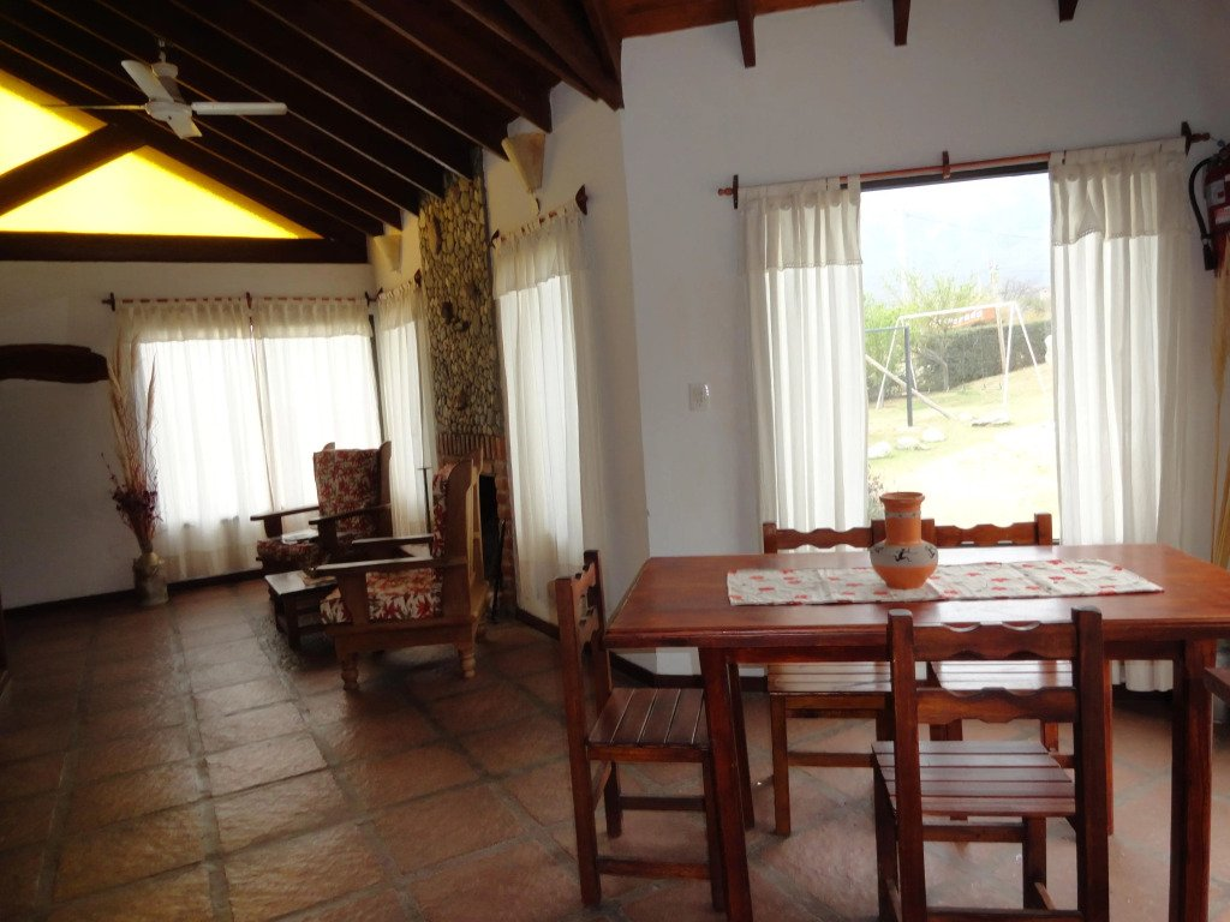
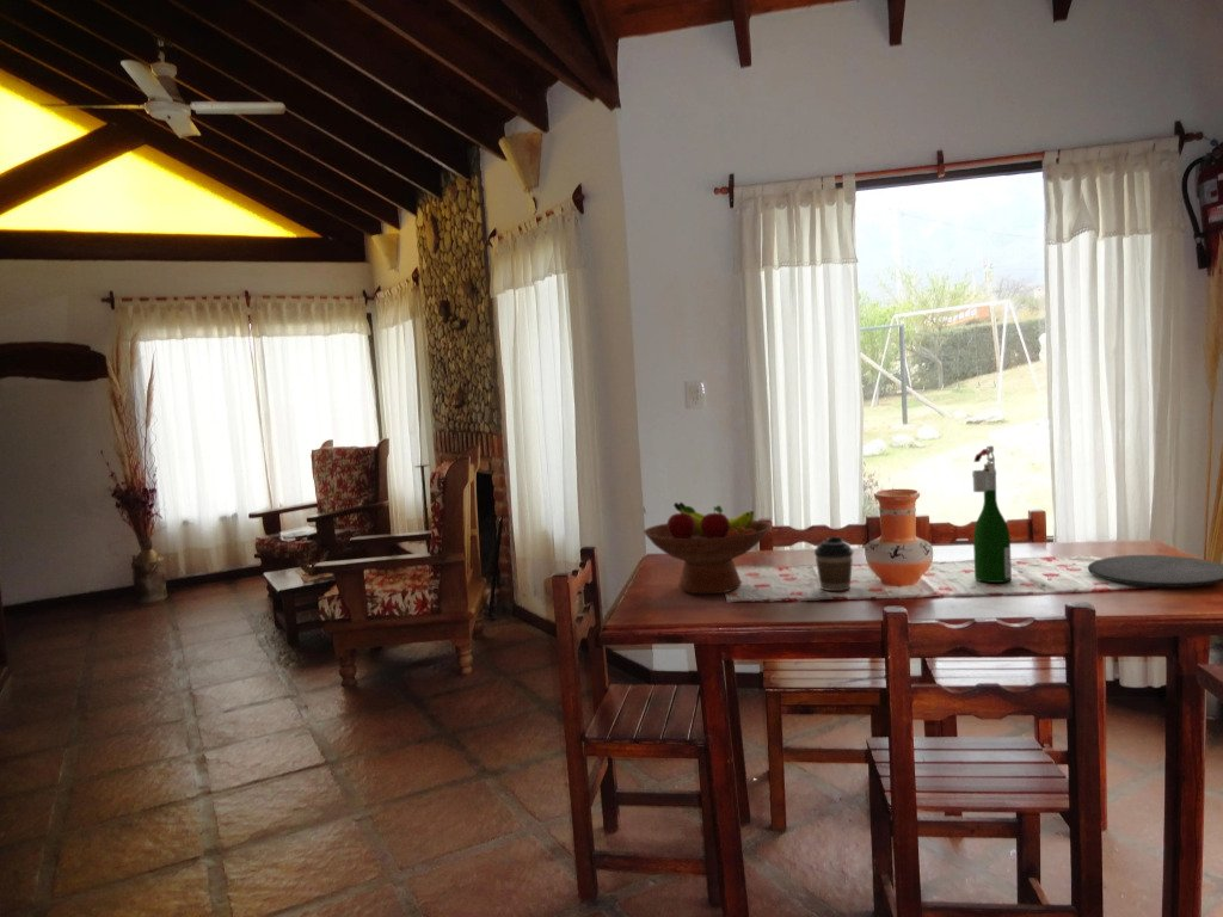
+ fruit bowl (707, 546)
+ coffee cup (834, 562)
+ wine bottle (985, 511)
+ plate (1157, 570)
